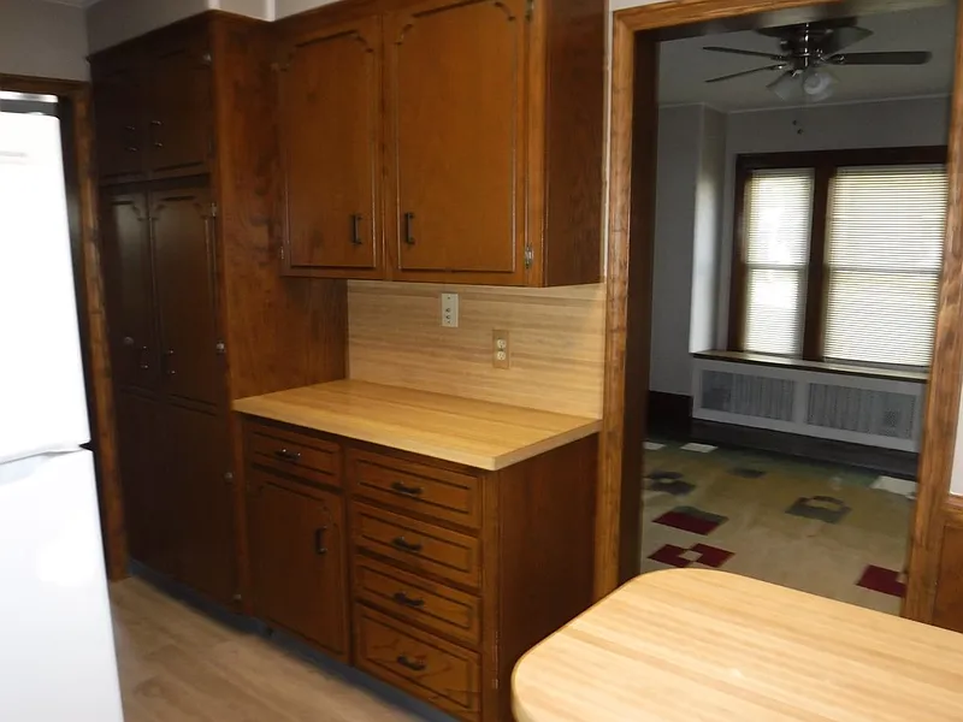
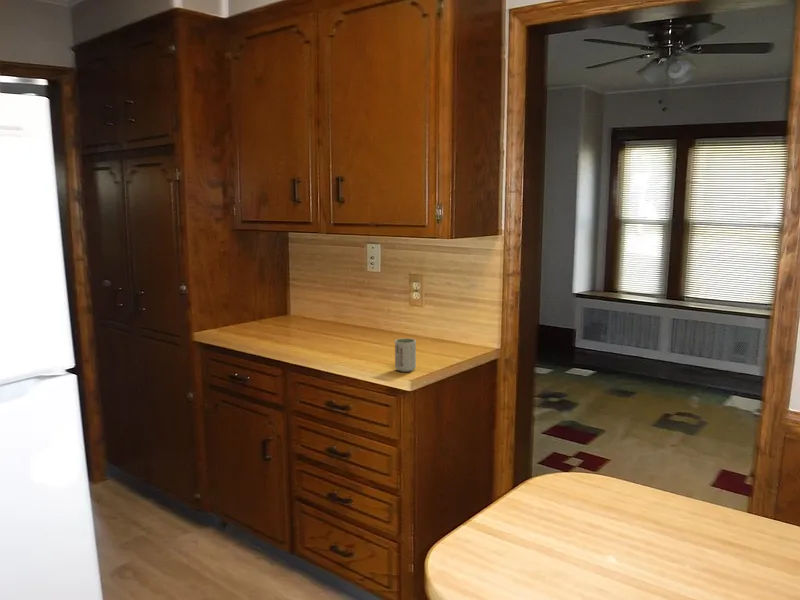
+ cup (405, 355)
